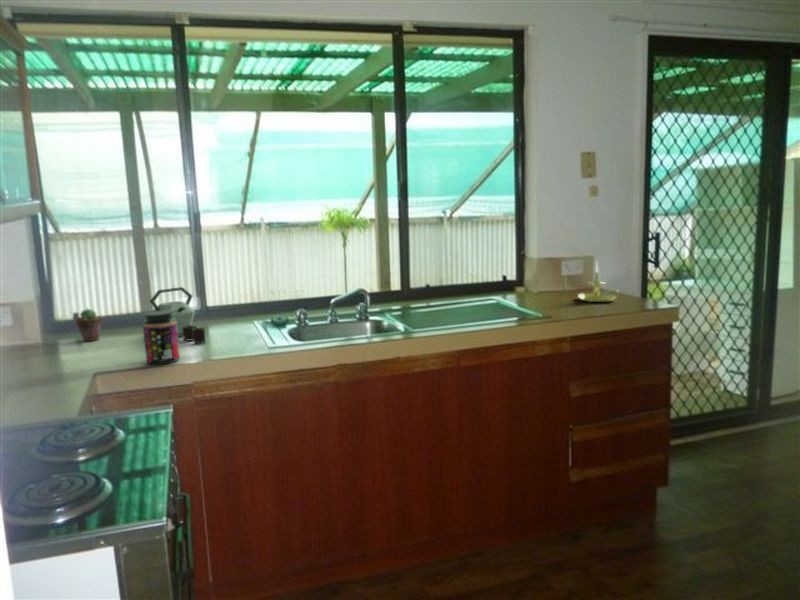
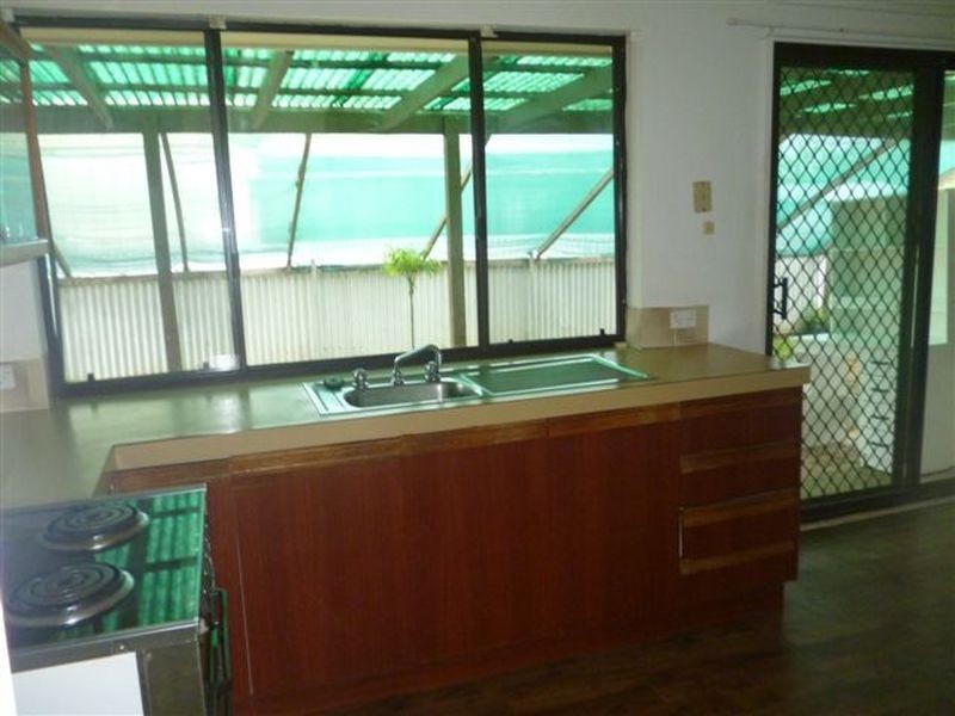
- candle holder (599, 281)
- kettle (182, 314)
- potted succulent (89, 324)
- jar (161, 336)
